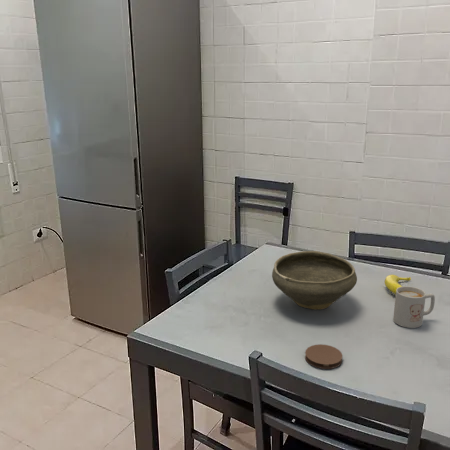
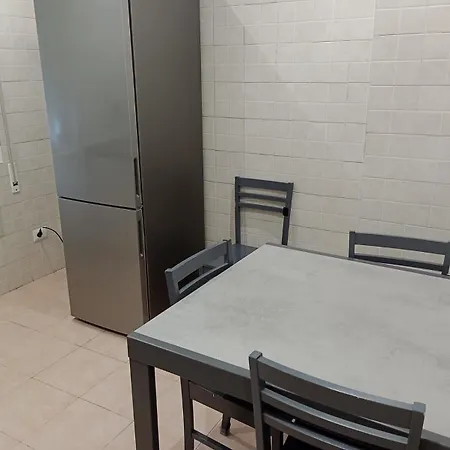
- banana (399, 284)
- bowl (313, 283)
- coaster (323, 356)
- mug (415, 306)
